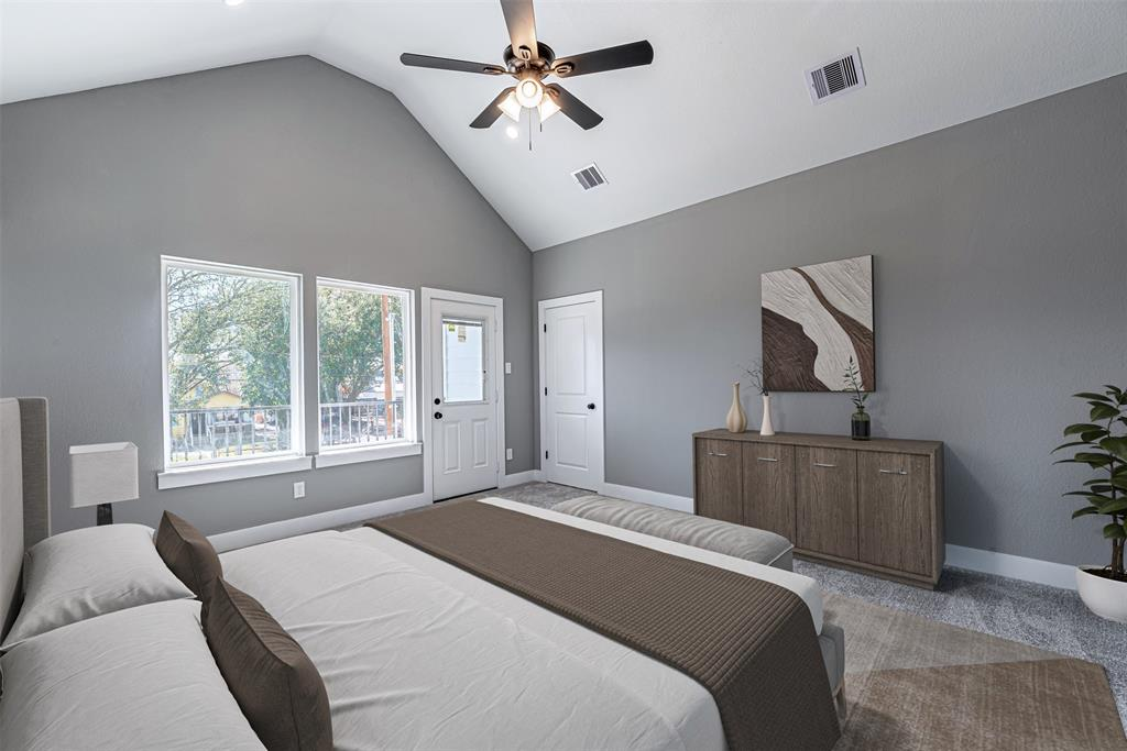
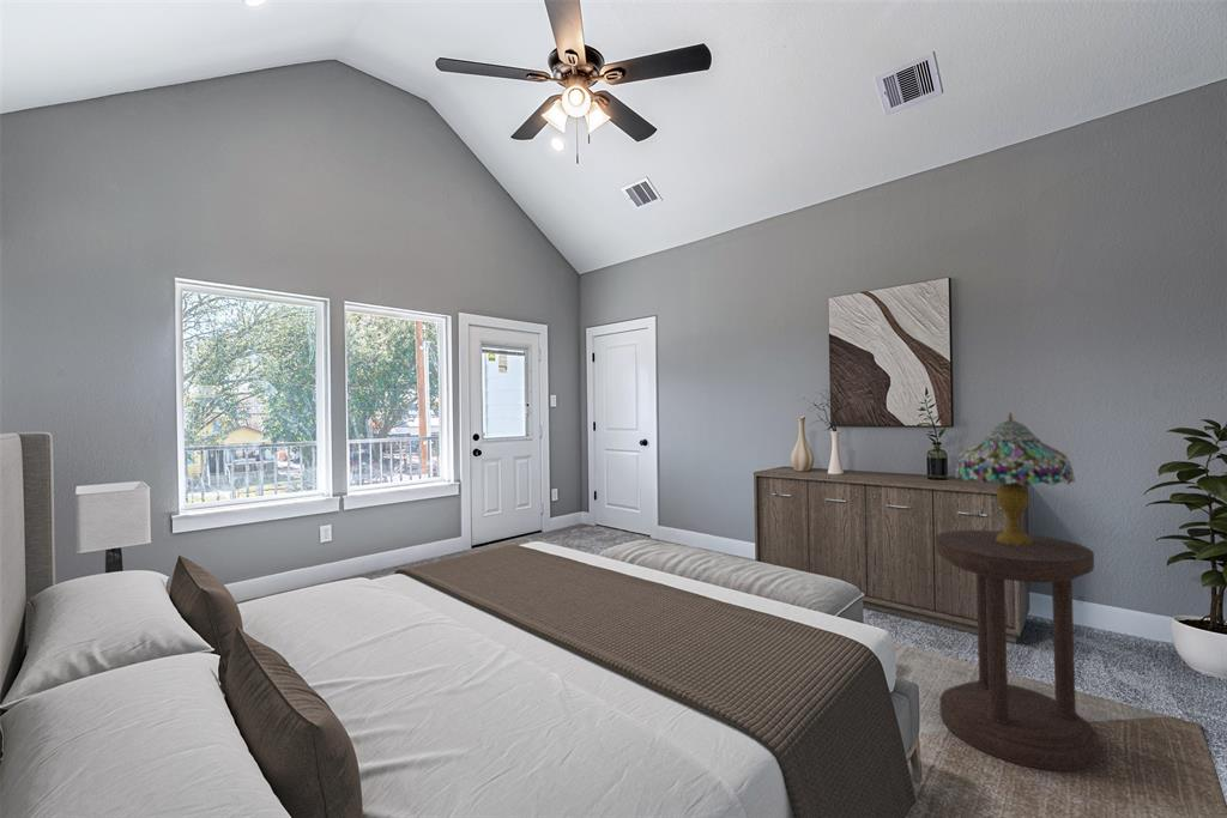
+ table lamp (1011, 475)
+ side table (1005, 636)
